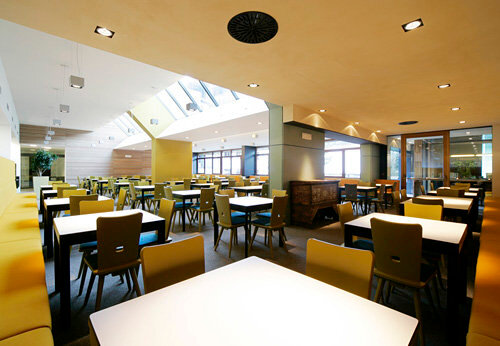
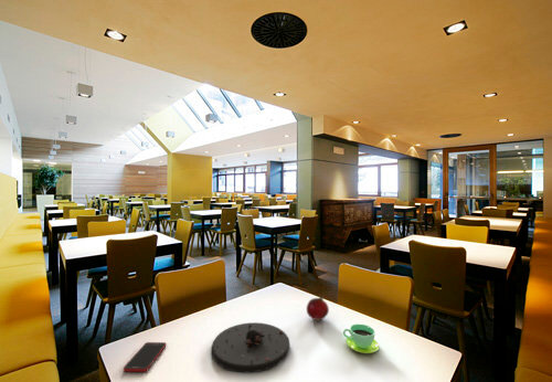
+ cup (361, 338)
+ fruit (317, 307)
+ cell phone (146, 356)
+ plate (251, 338)
